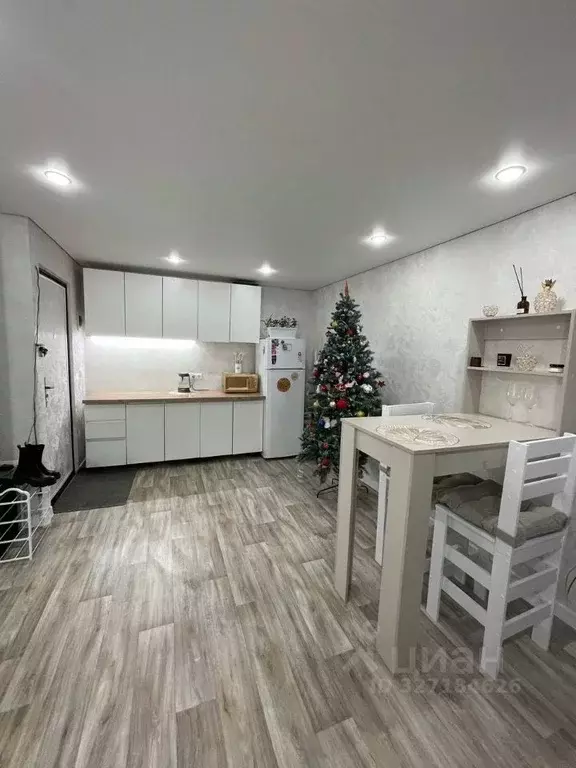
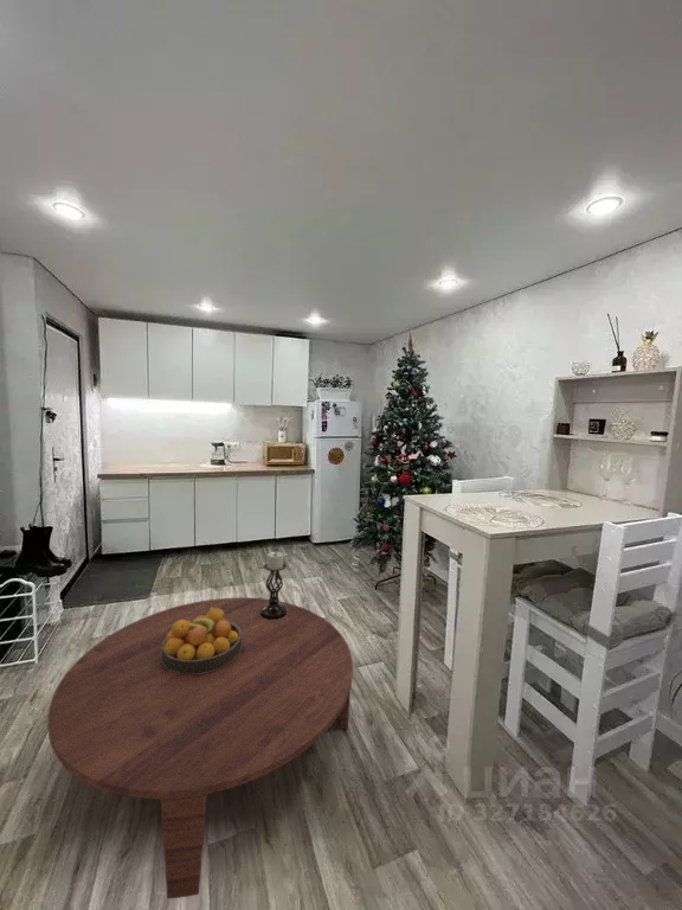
+ coffee table (218, 697)
+ candle holder (275, 582)
+ fruit bowl (202, 633)
